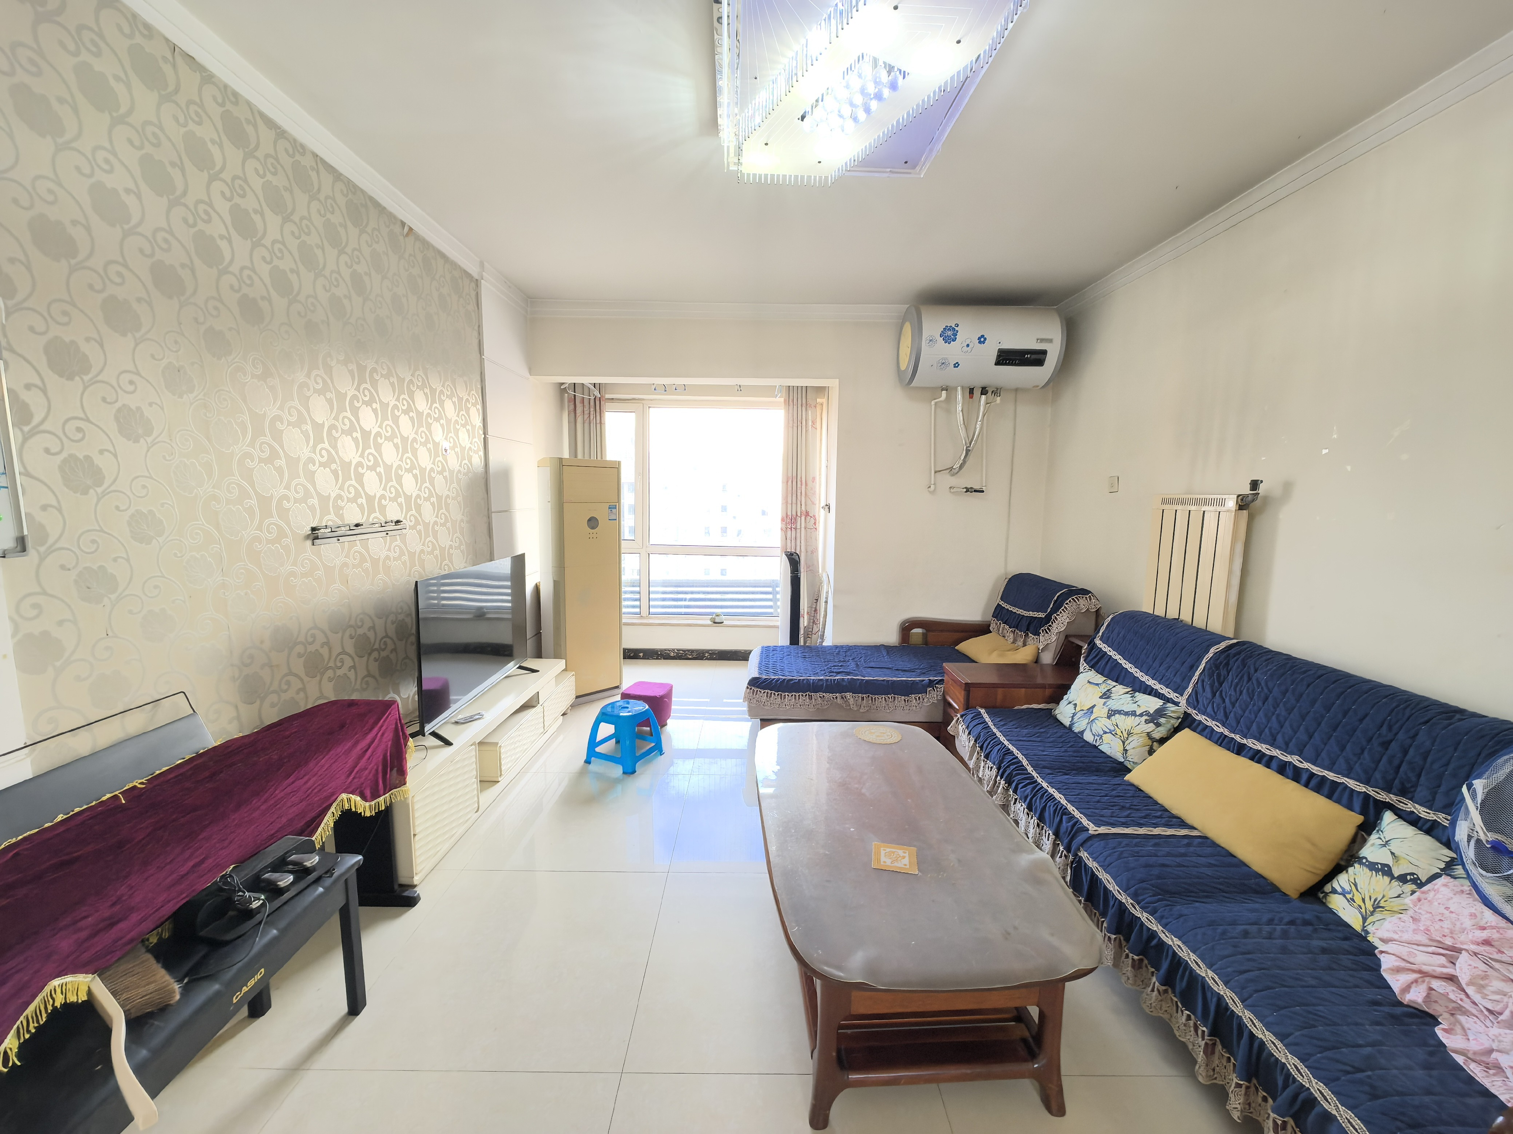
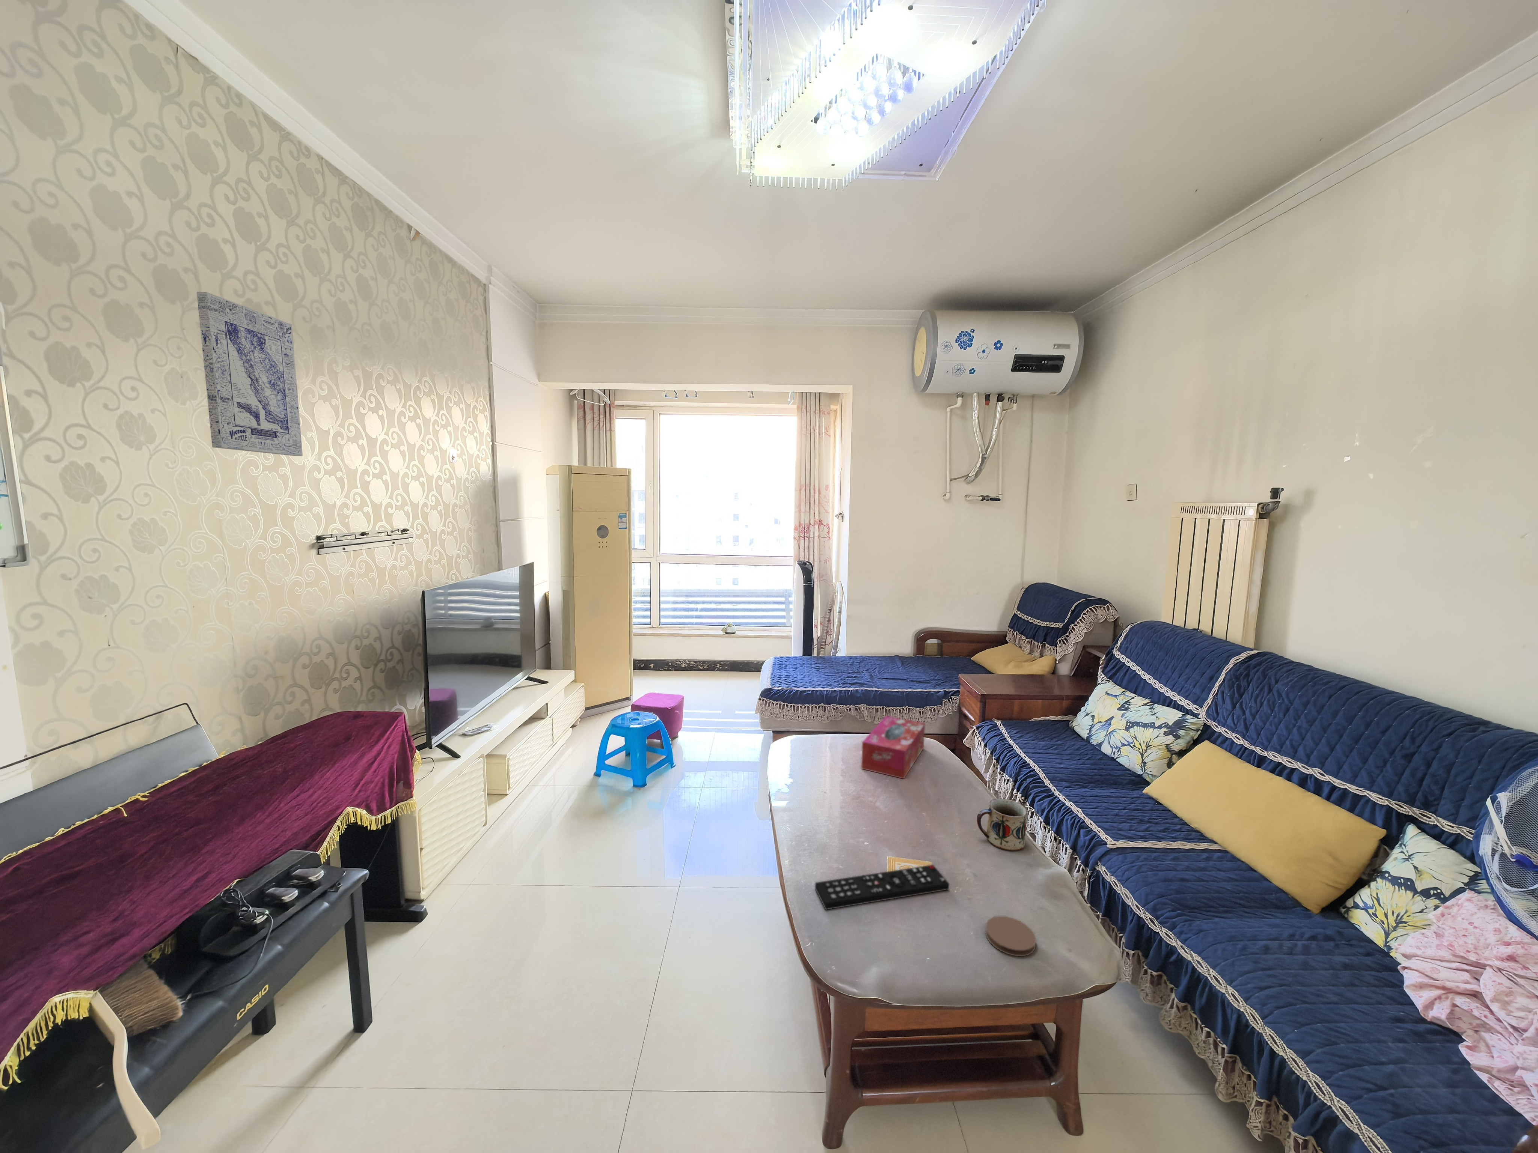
+ wall art (254, 382)
+ remote control (883, 885)
+ tissue box (894, 745)
+ coaster (1010, 935)
+ mug (1004, 824)
